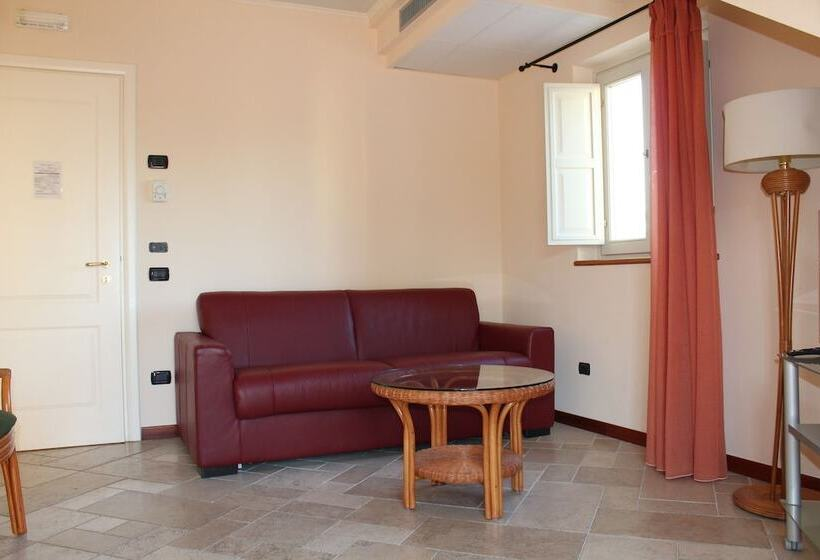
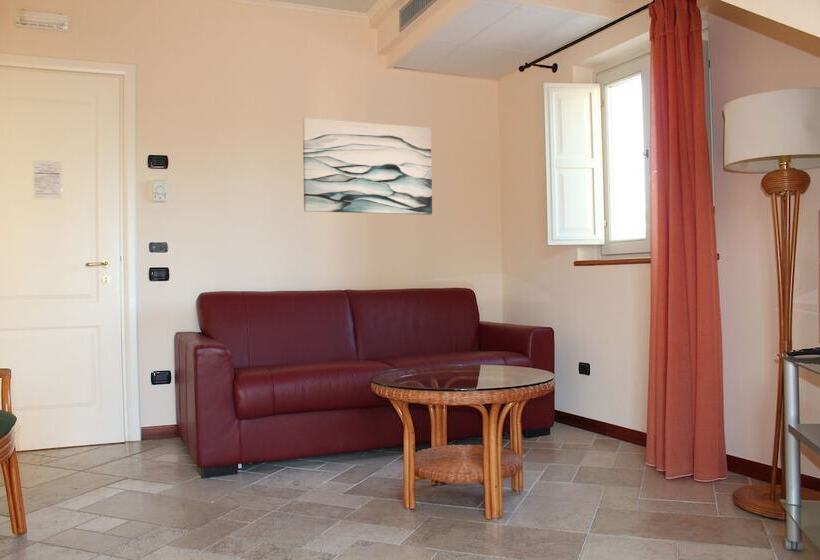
+ wall art (369, 168)
